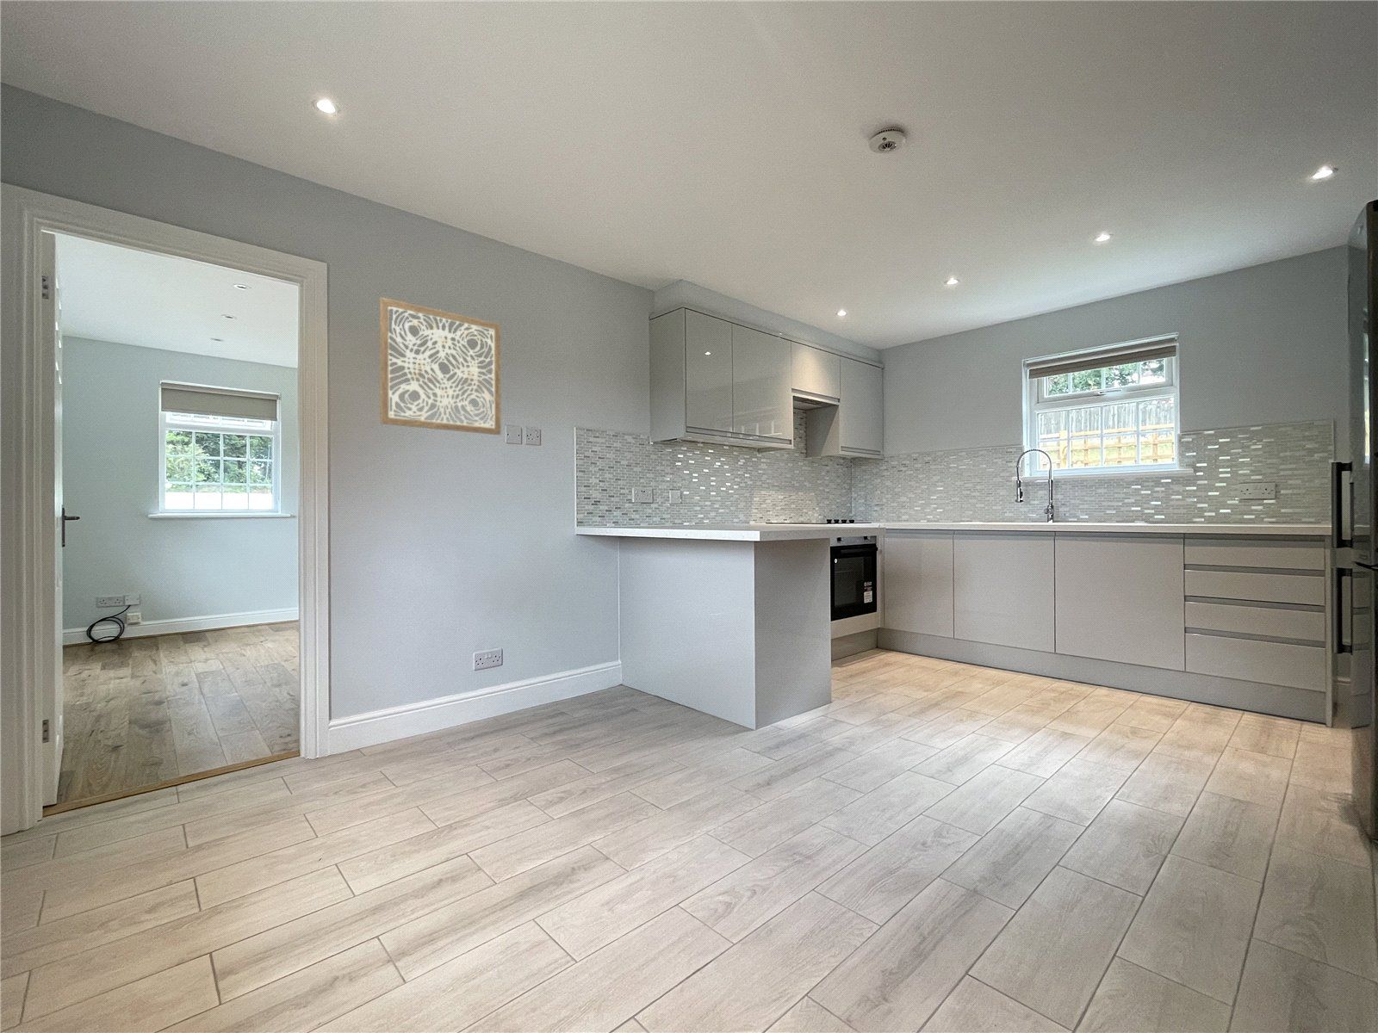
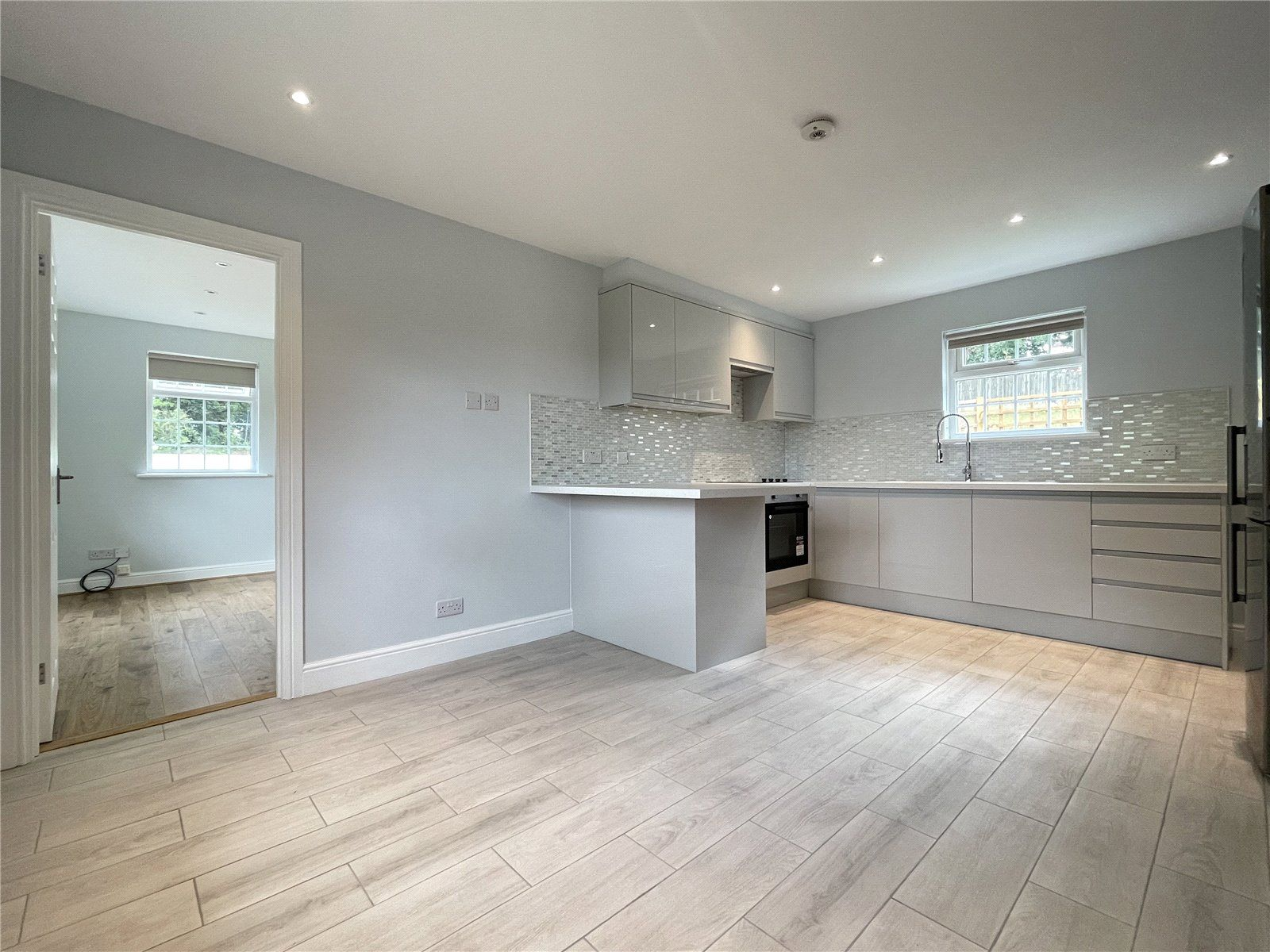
- wall art (439, 370)
